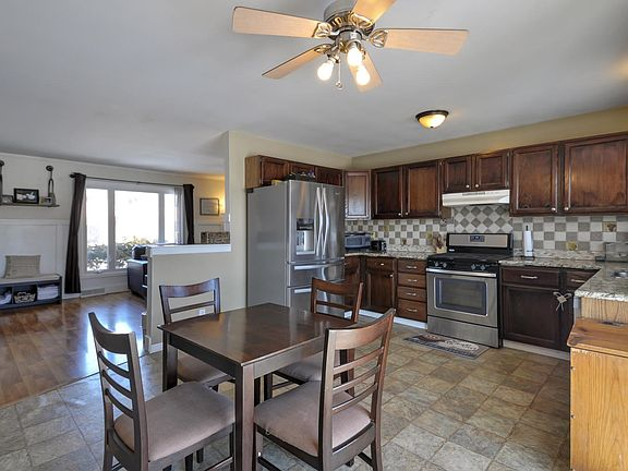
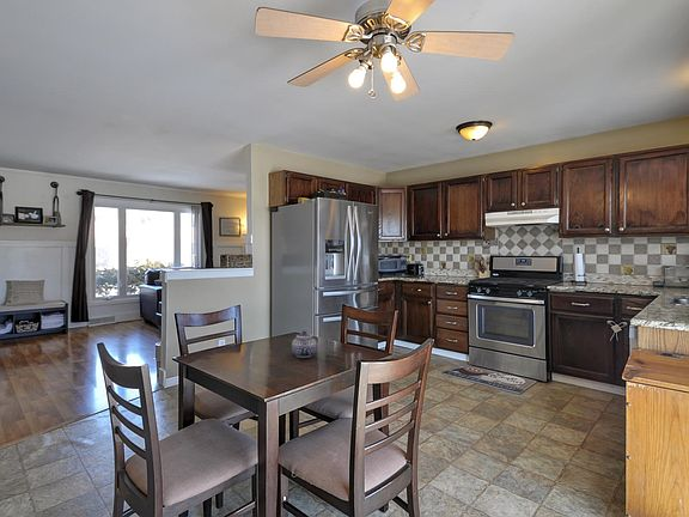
+ teapot (304, 343)
